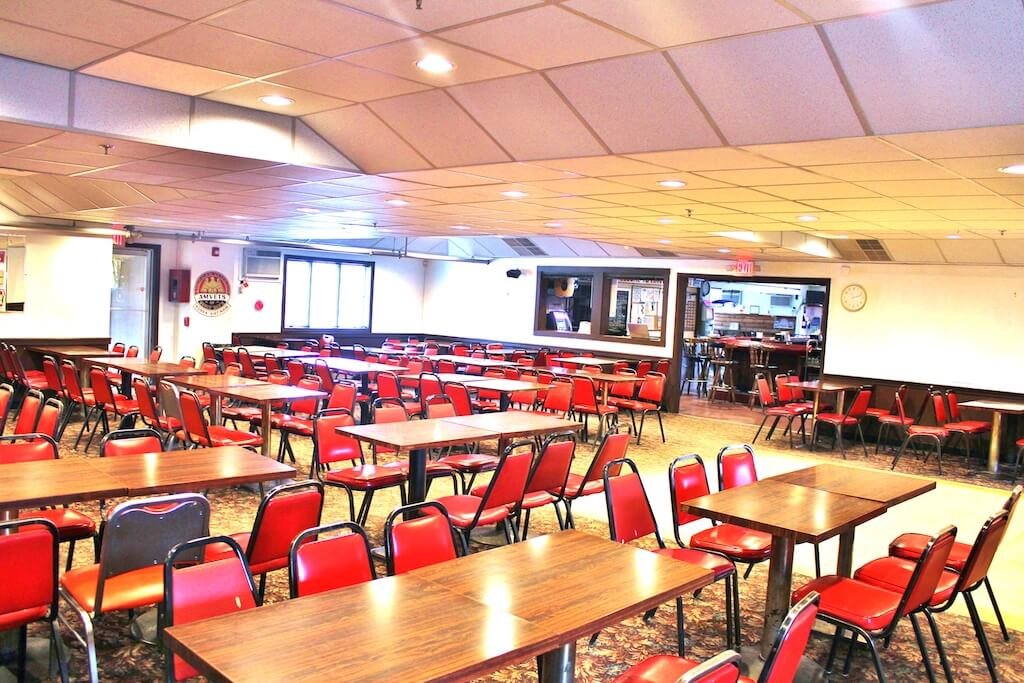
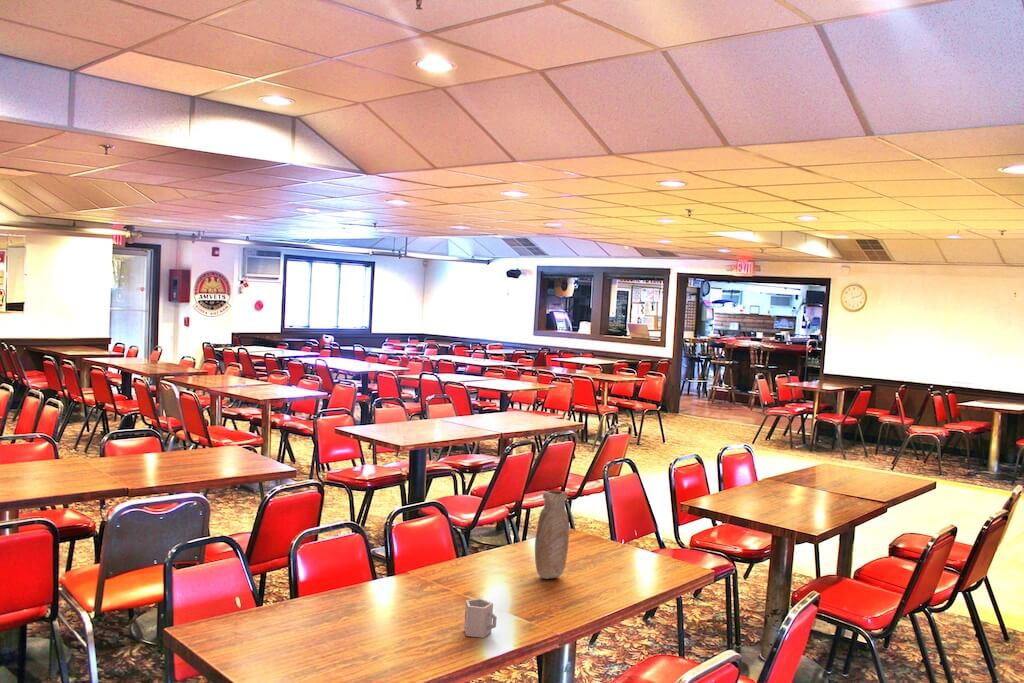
+ cup (480, 618)
+ vase (552, 534)
